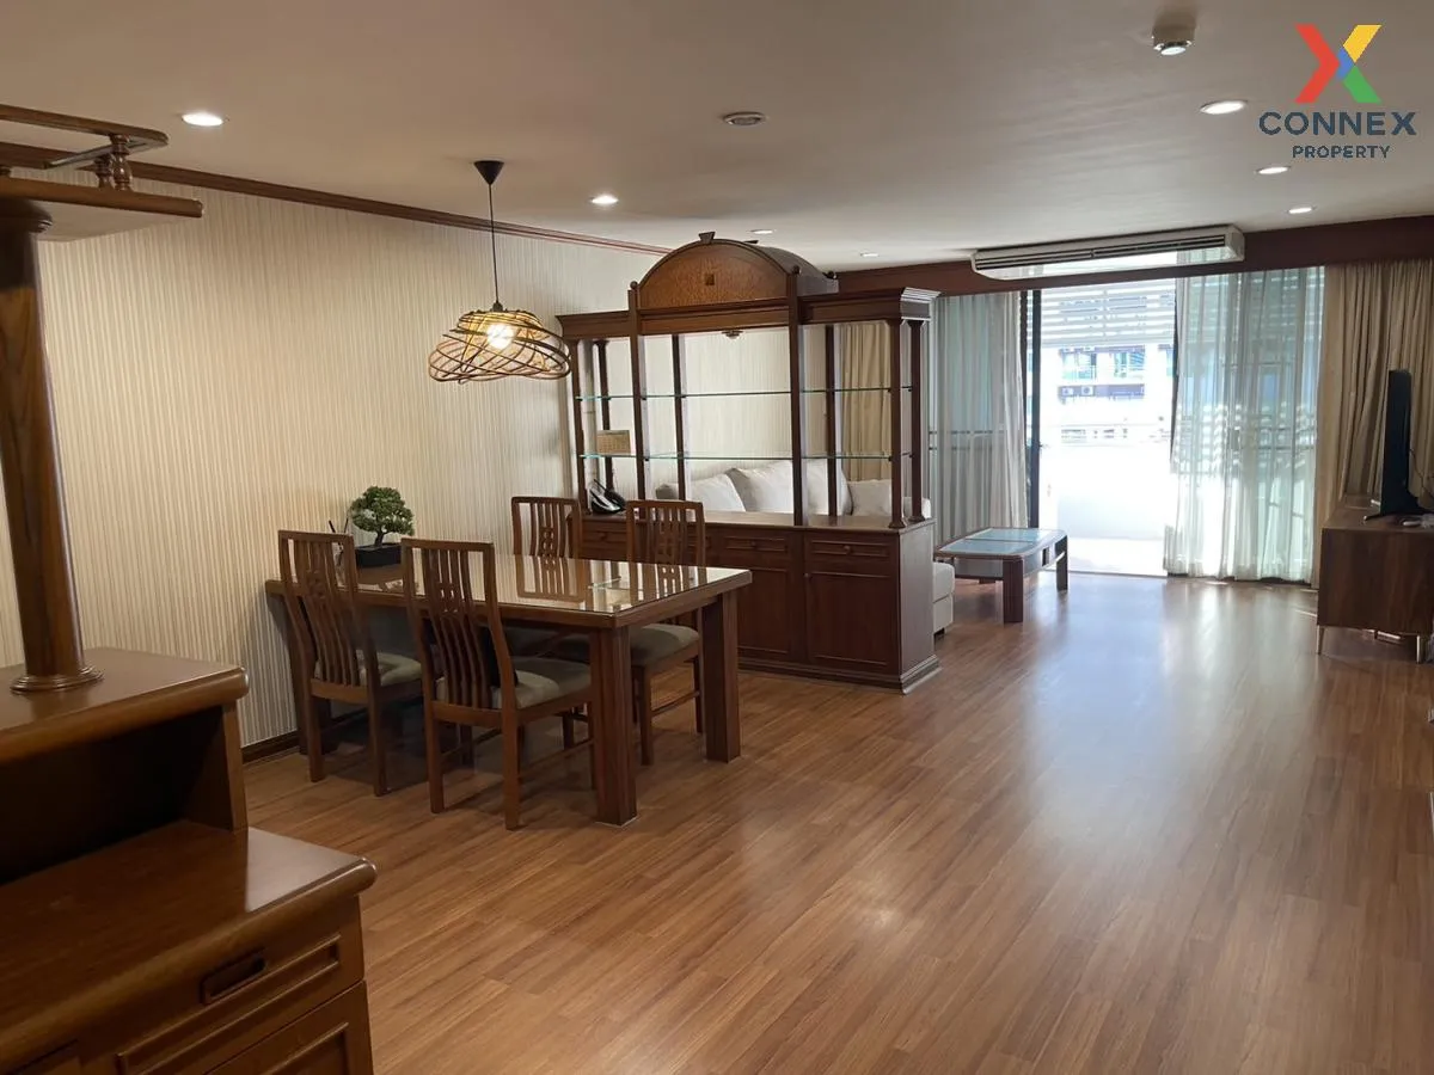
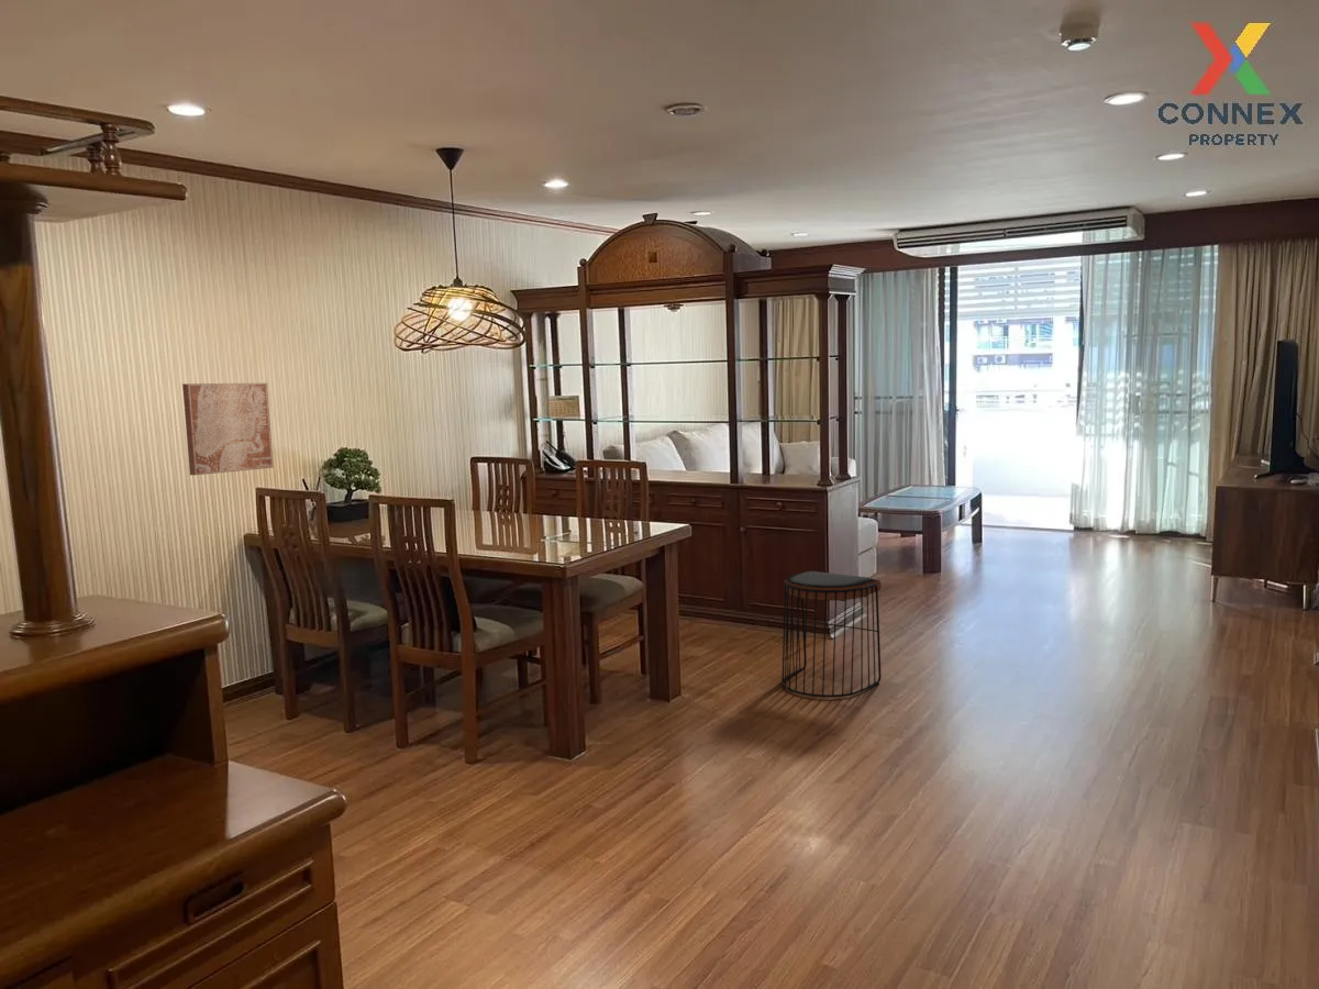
+ stool (824, 631)
+ wall art (230, 427)
